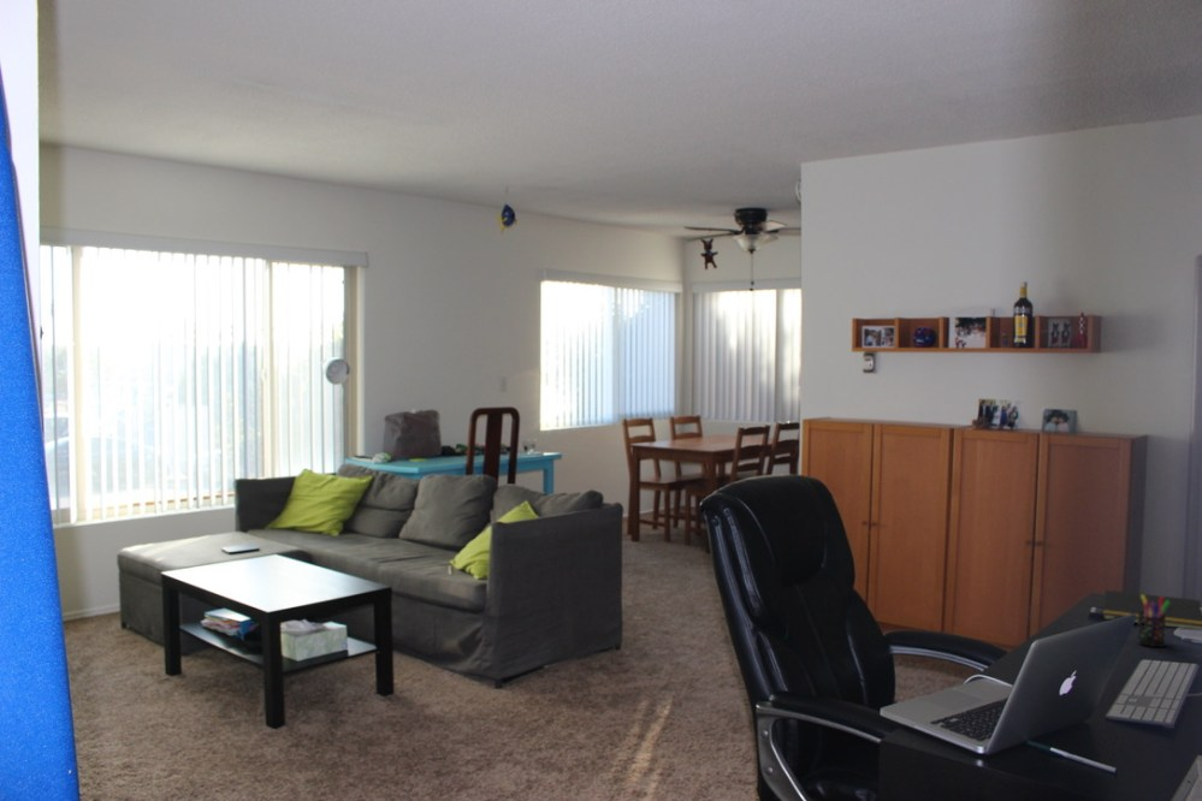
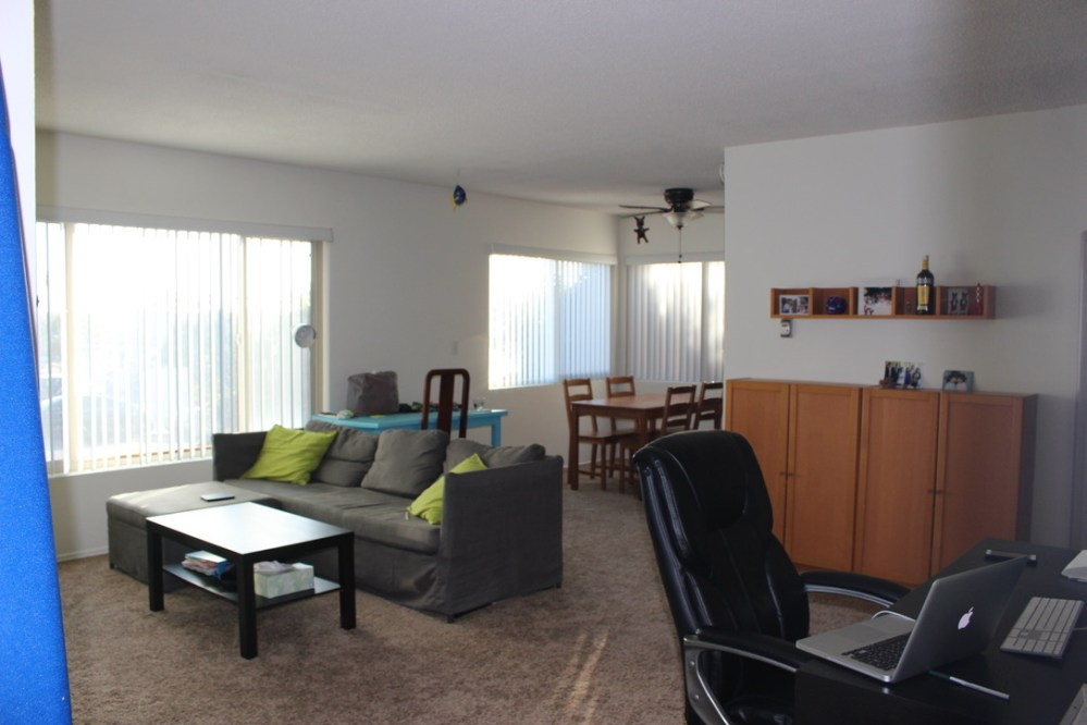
- pen holder (1155, 618)
- notepad (1150, 609)
